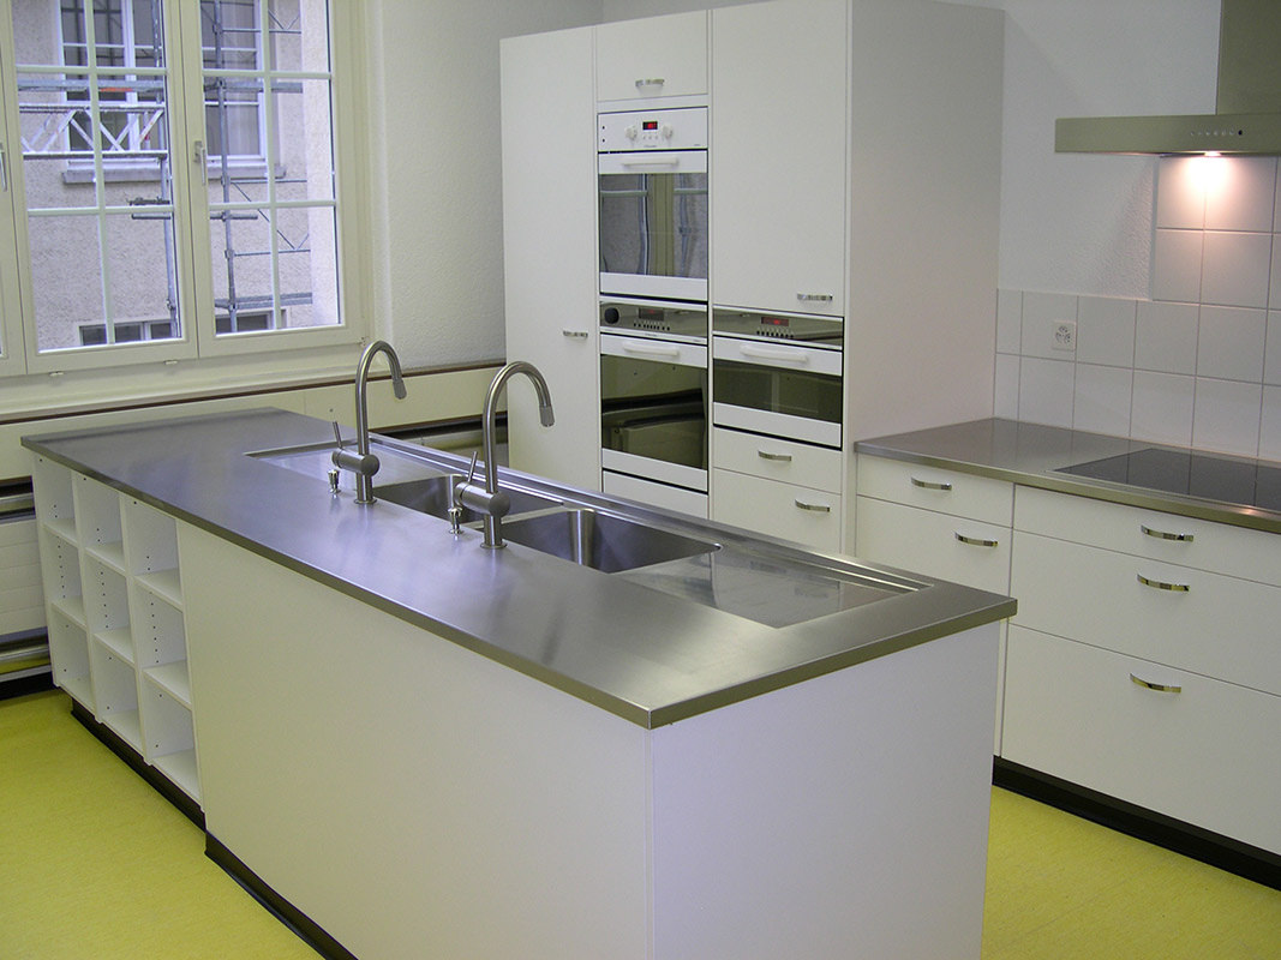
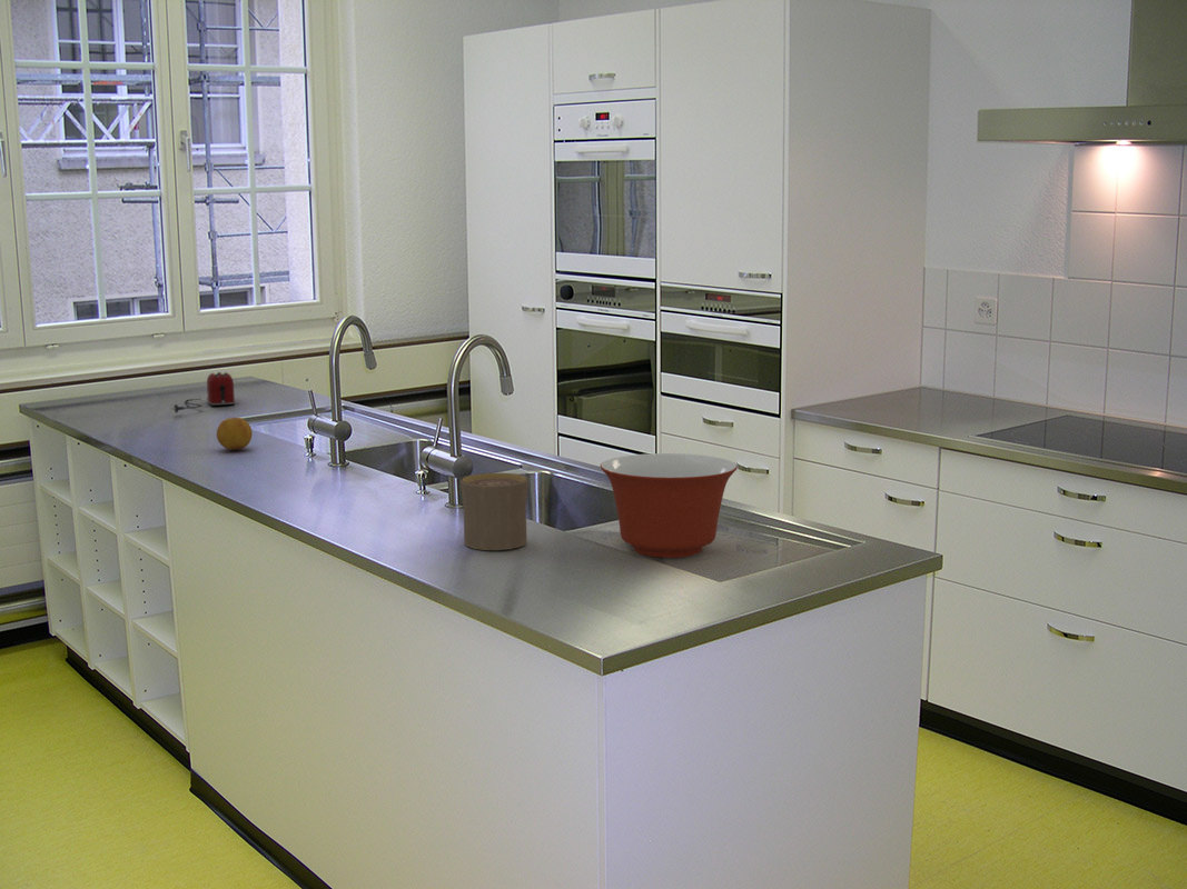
+ cup (494, 510)
+ mixing bowl (667, 507)
+ fruit (234, 433)
+ toaster (207, 390)
